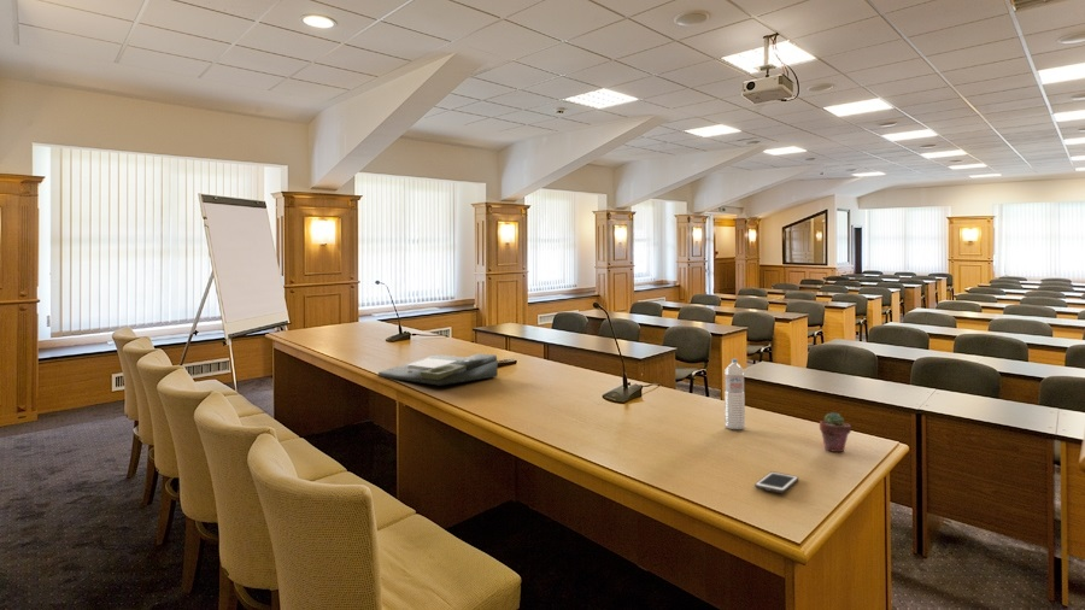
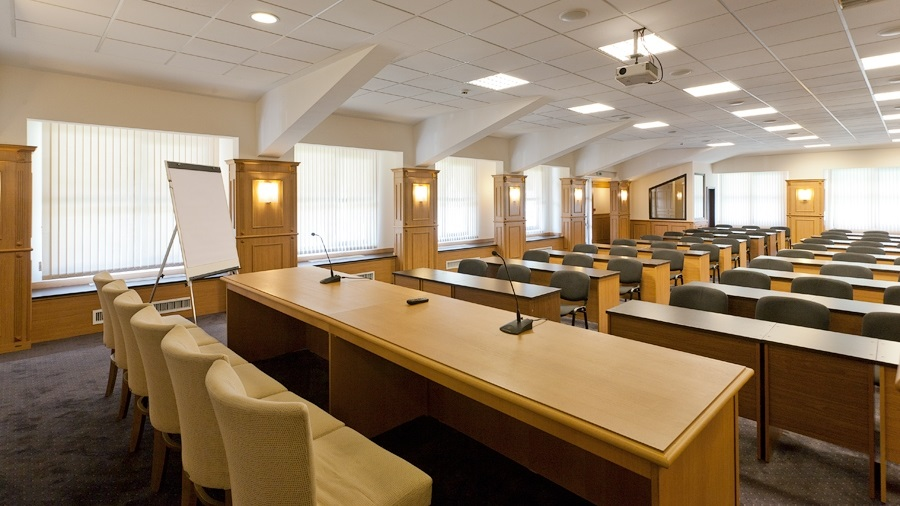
- cell phone (776, 481)
- water bottle (734, 393)
- document tray (436, 365)
- potted succulent (834, 430)
